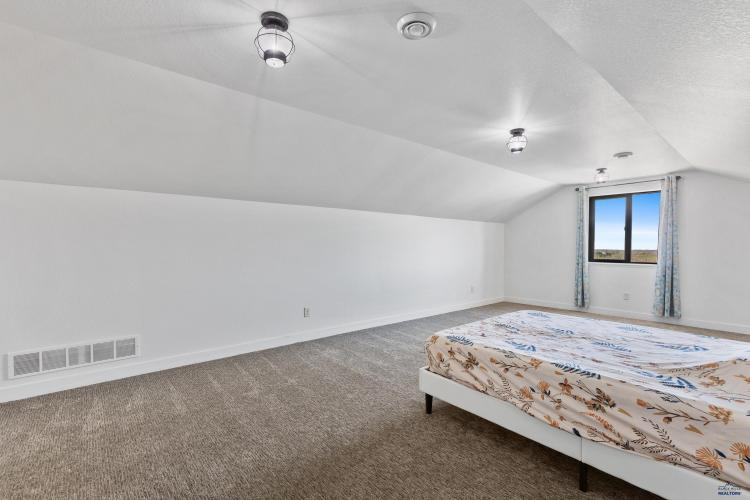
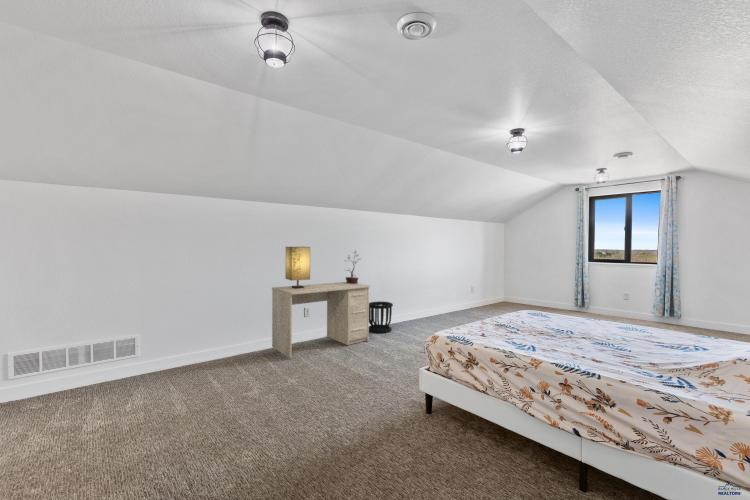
+ table lamp (297, 267)
+ wastebasket (381, 316)
+ desk (327, 315)
+ potted plant (353, 268)
